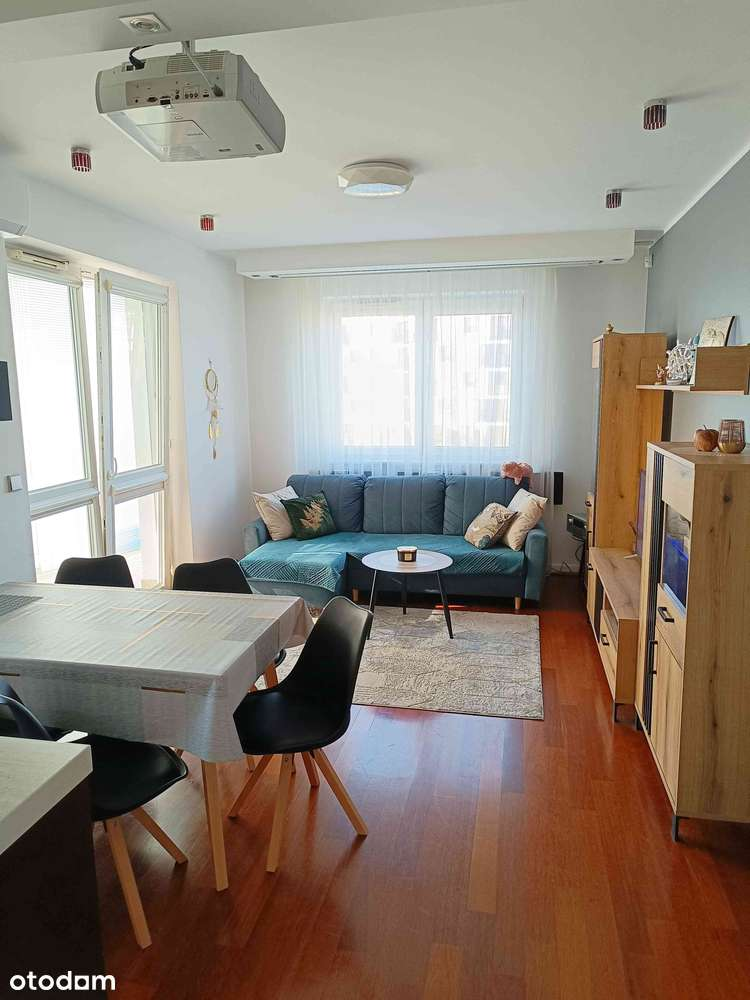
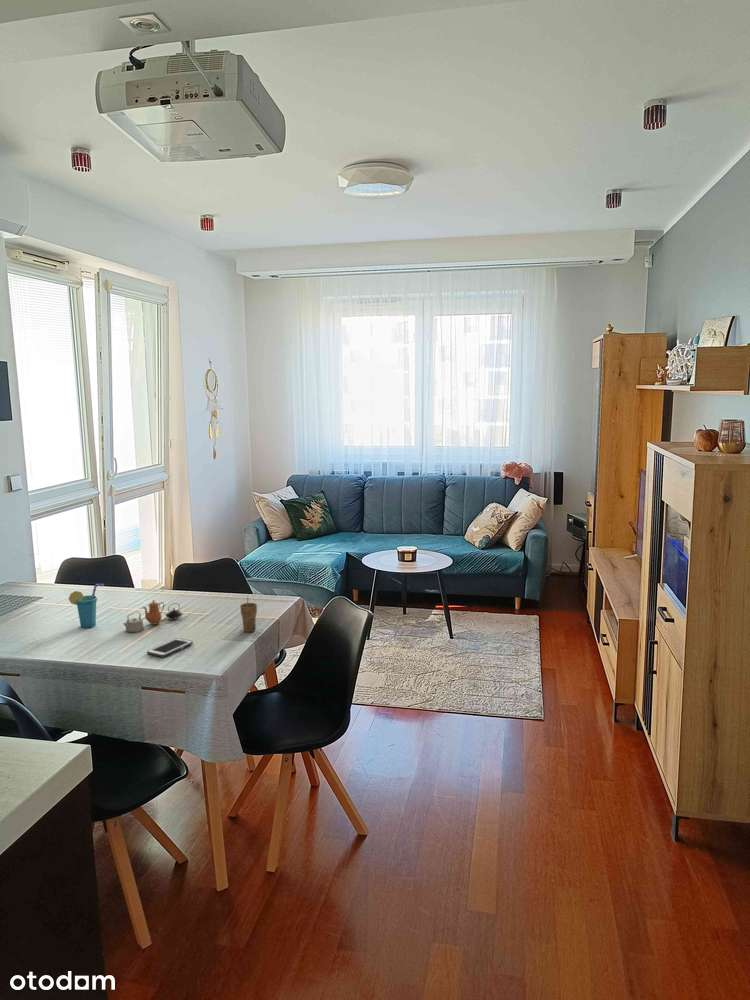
+ cup (88, 605)
+ cup (248, 614)
+ teapot (152, 612)
+ cell phone (170, 647)
